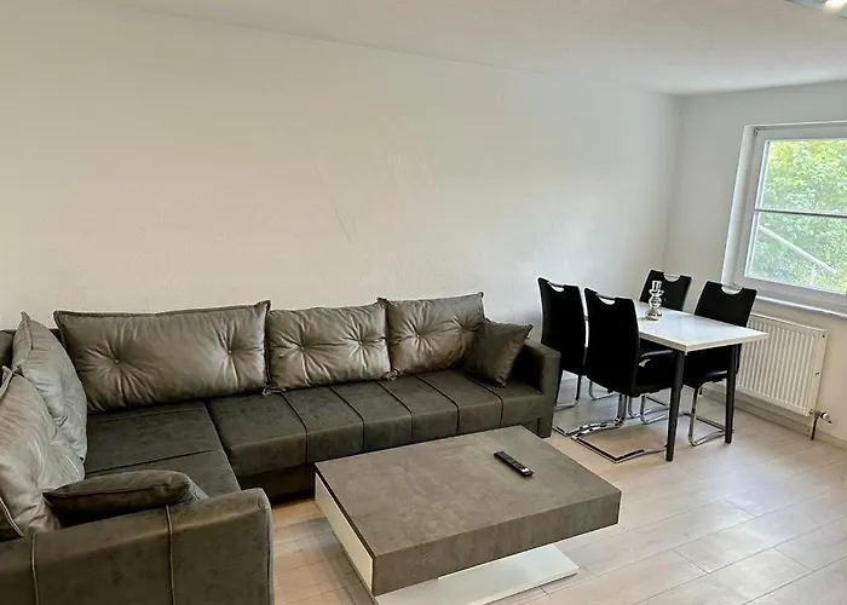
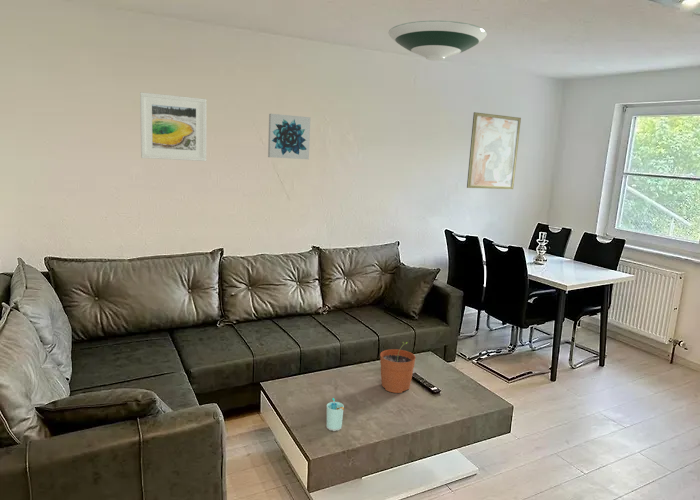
+ plant pot (397, 363)
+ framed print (174, 128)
+ wall art (289, 137)
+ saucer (436, 46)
+ wall art (494, 152)
+ cup (335, 414)
